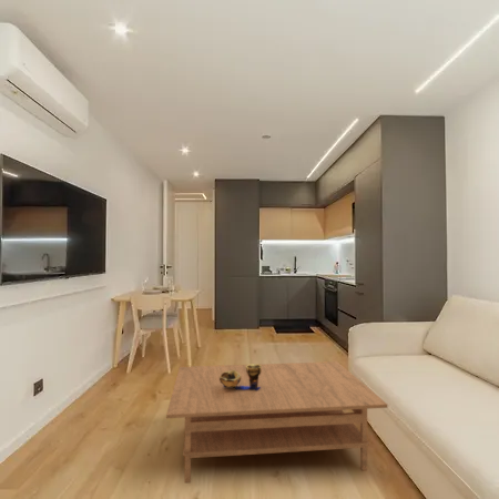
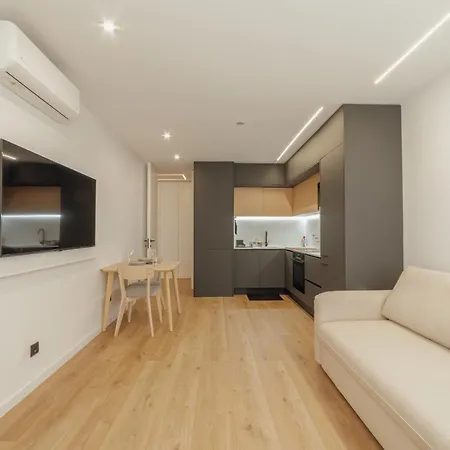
- decorative bowl (240, 377)
- coffee table (268, 414)
